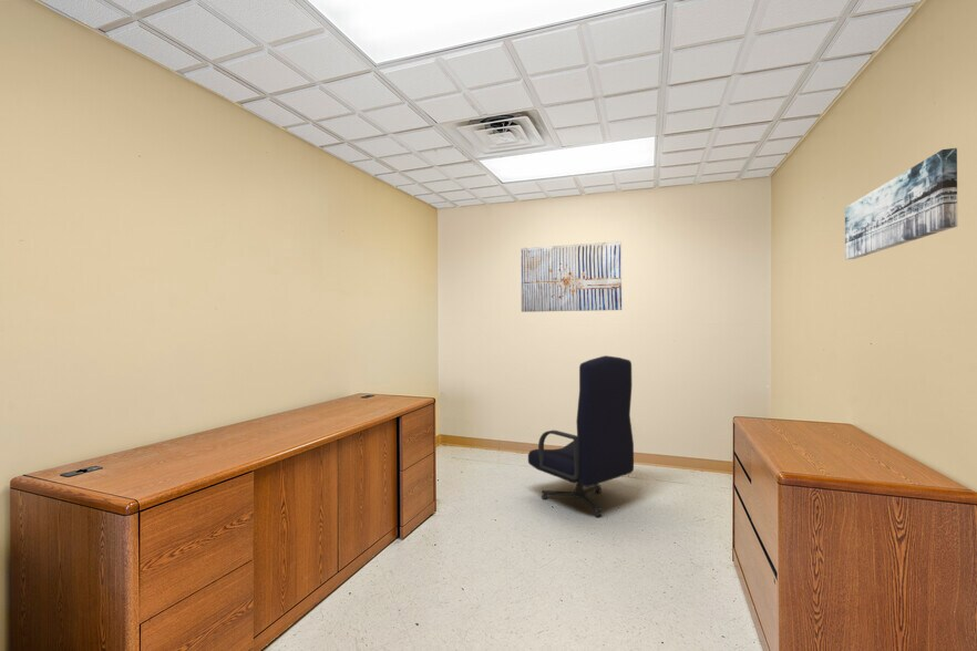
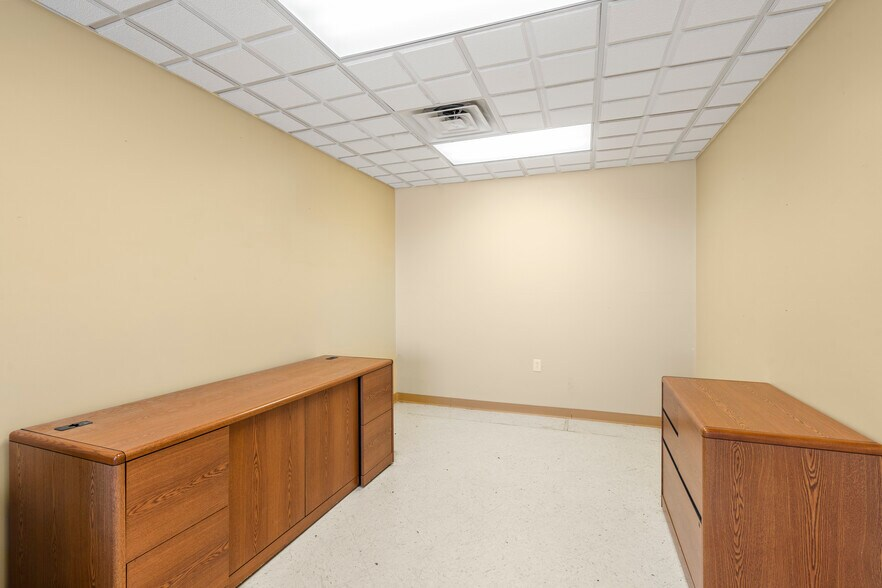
- wall art (889, 215)
- office chair (578, 427)
- wall art (569, 278)
